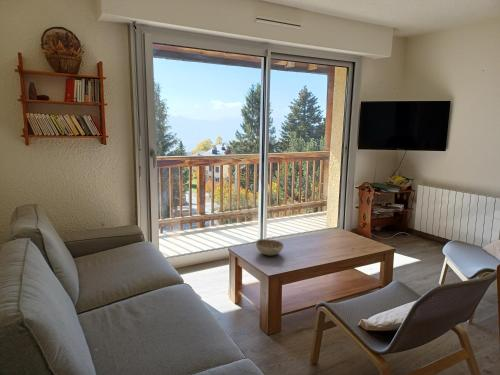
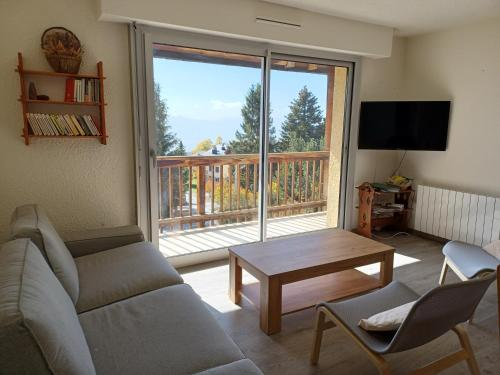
- decorative bowl (269, 248)
